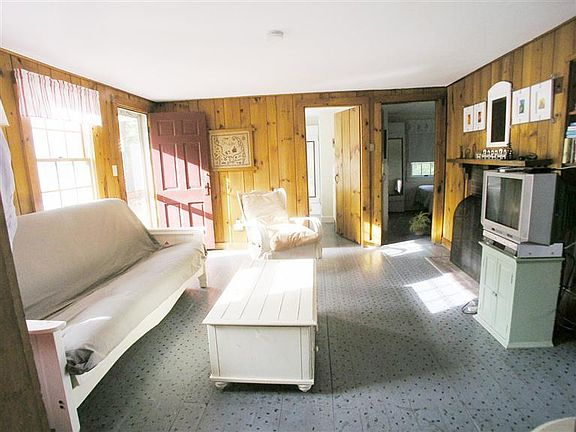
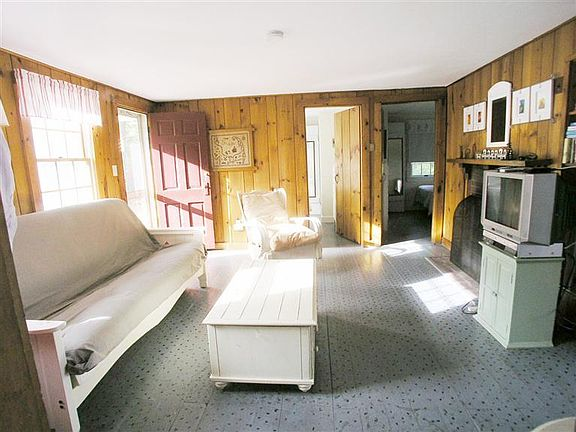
- potted plant (420, 223)
